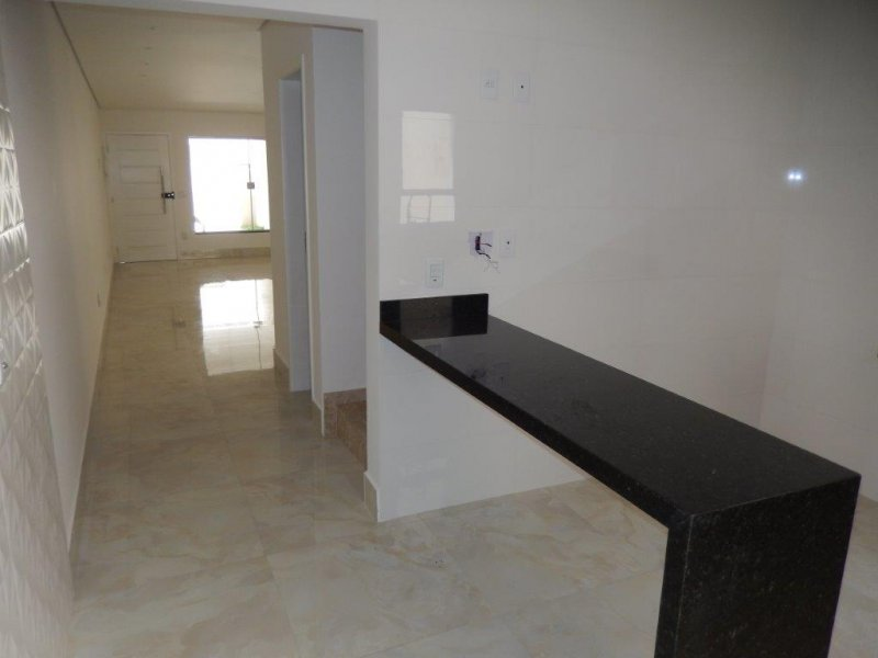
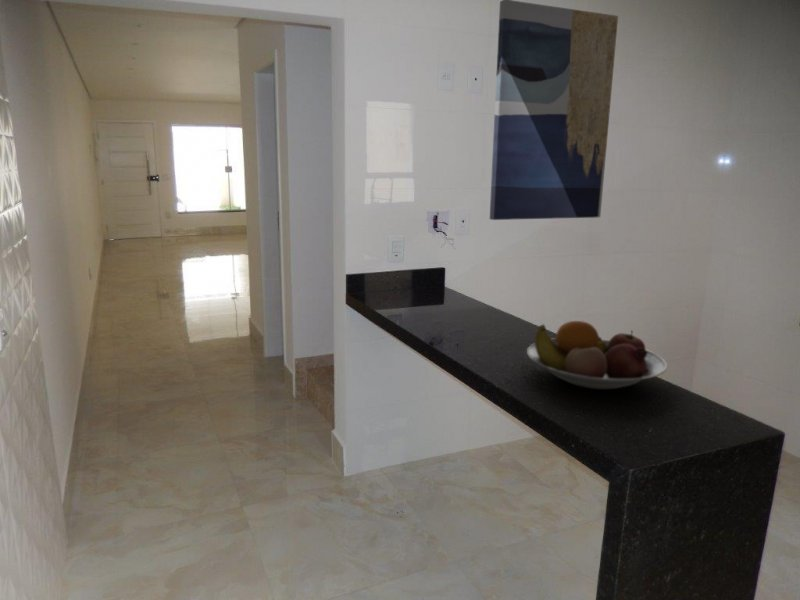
+ fruit bowl (595, 351)
+ wall art (553, 117)
